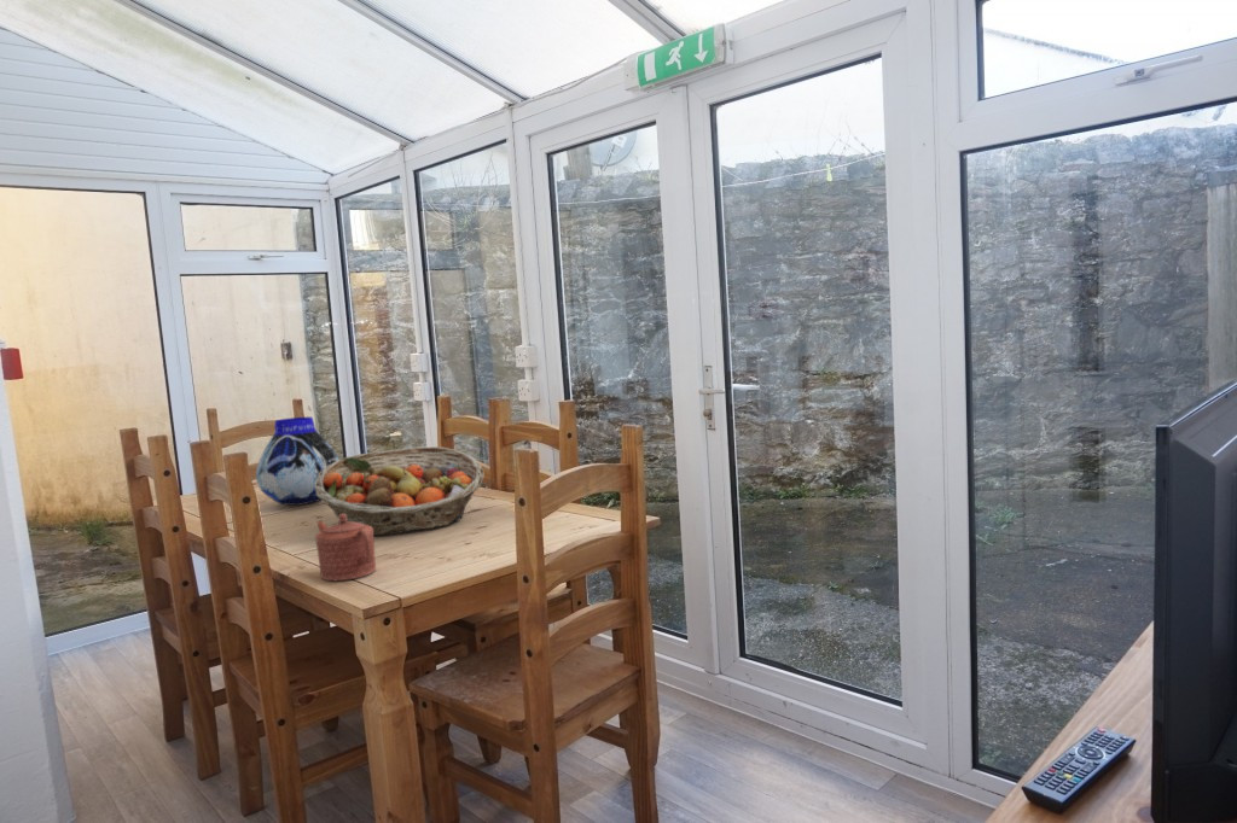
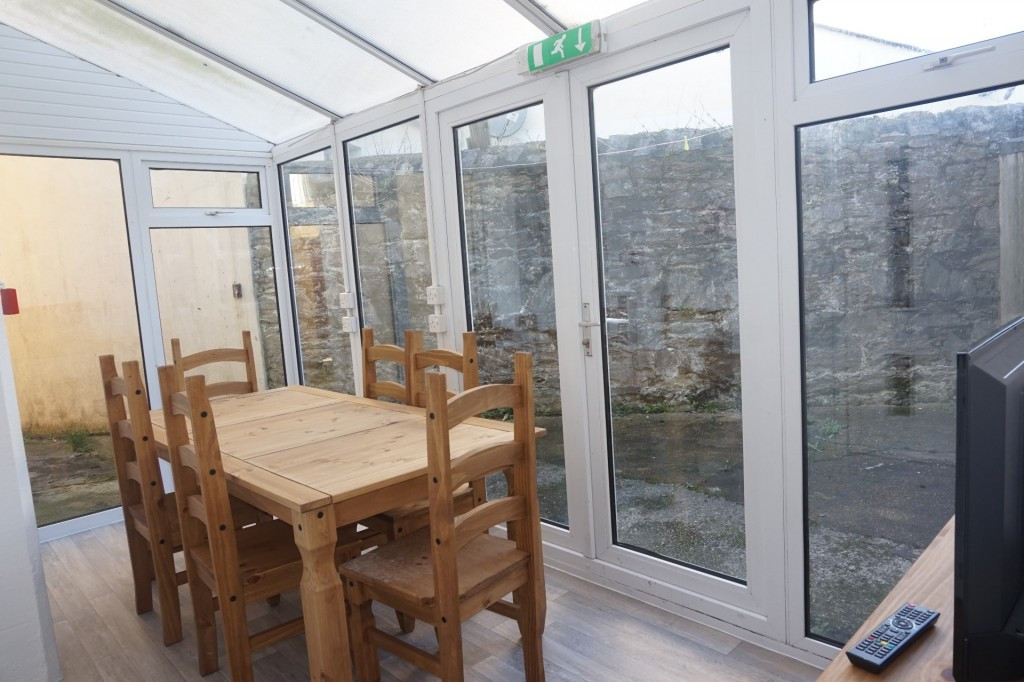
- vase (297, 461)
- fruit basket (401, 489)
- teapot (344, 543)
